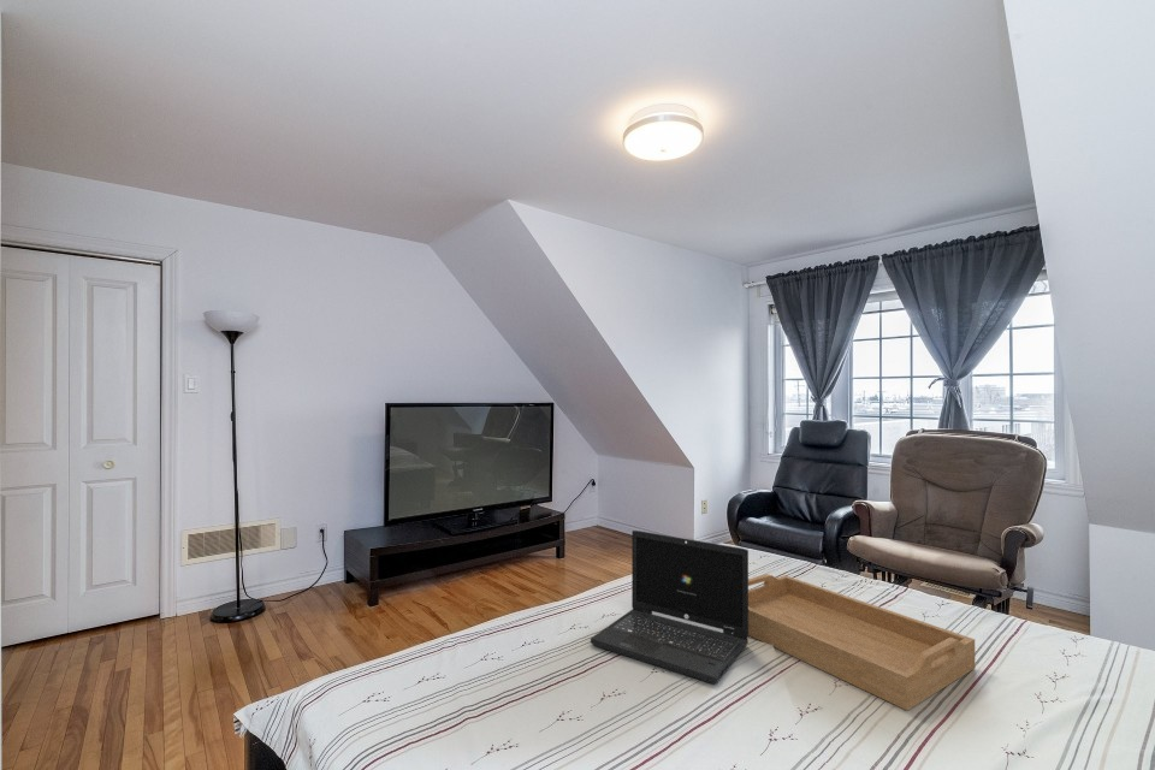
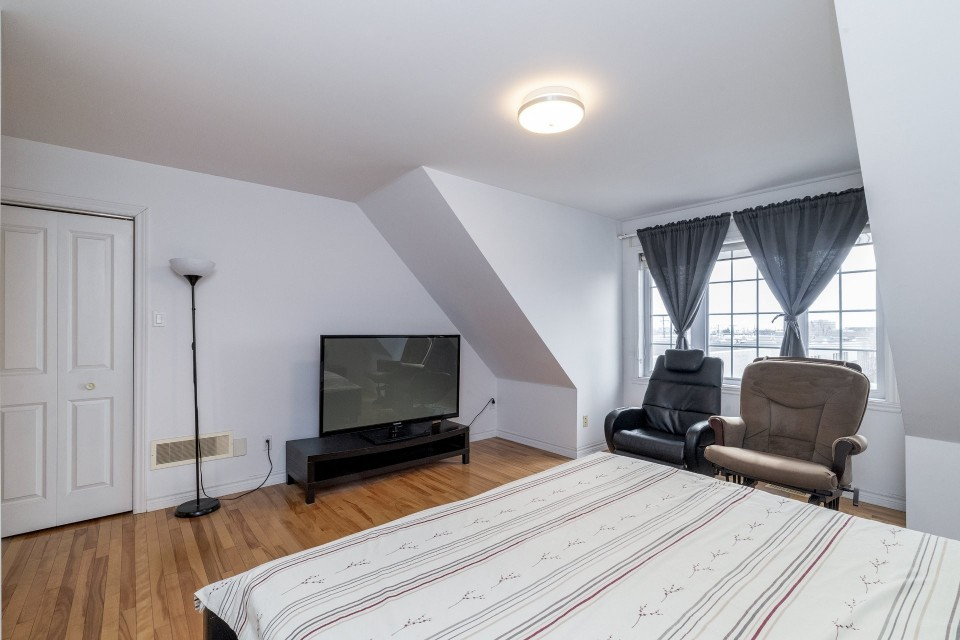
- laptop (669, 597)
- serving tray (833, 624)
